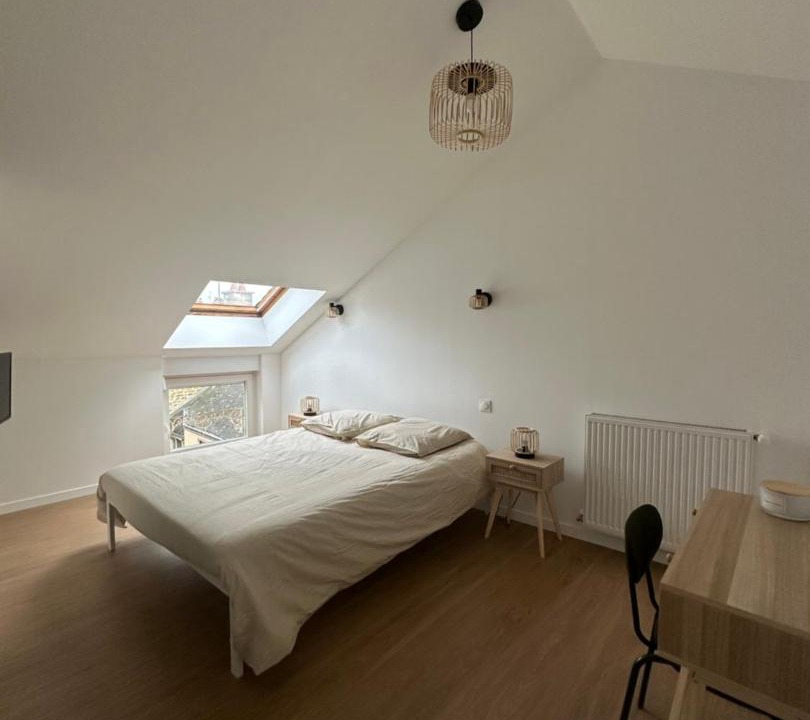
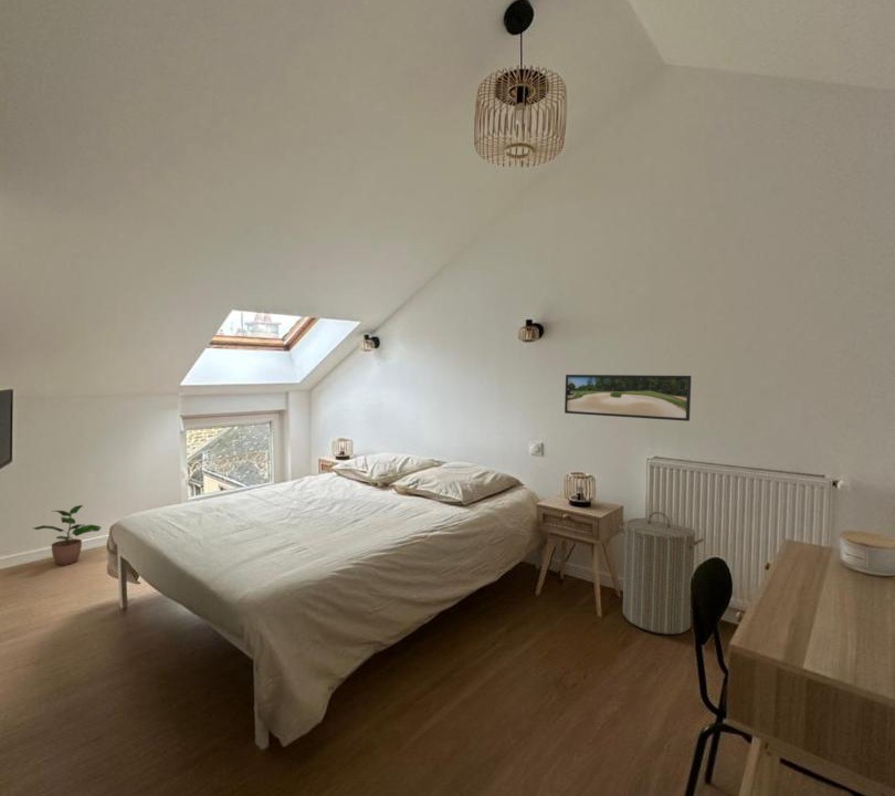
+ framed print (622, 396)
+ potted plant (67, 534)
+ laundry hamper (657, 565)
